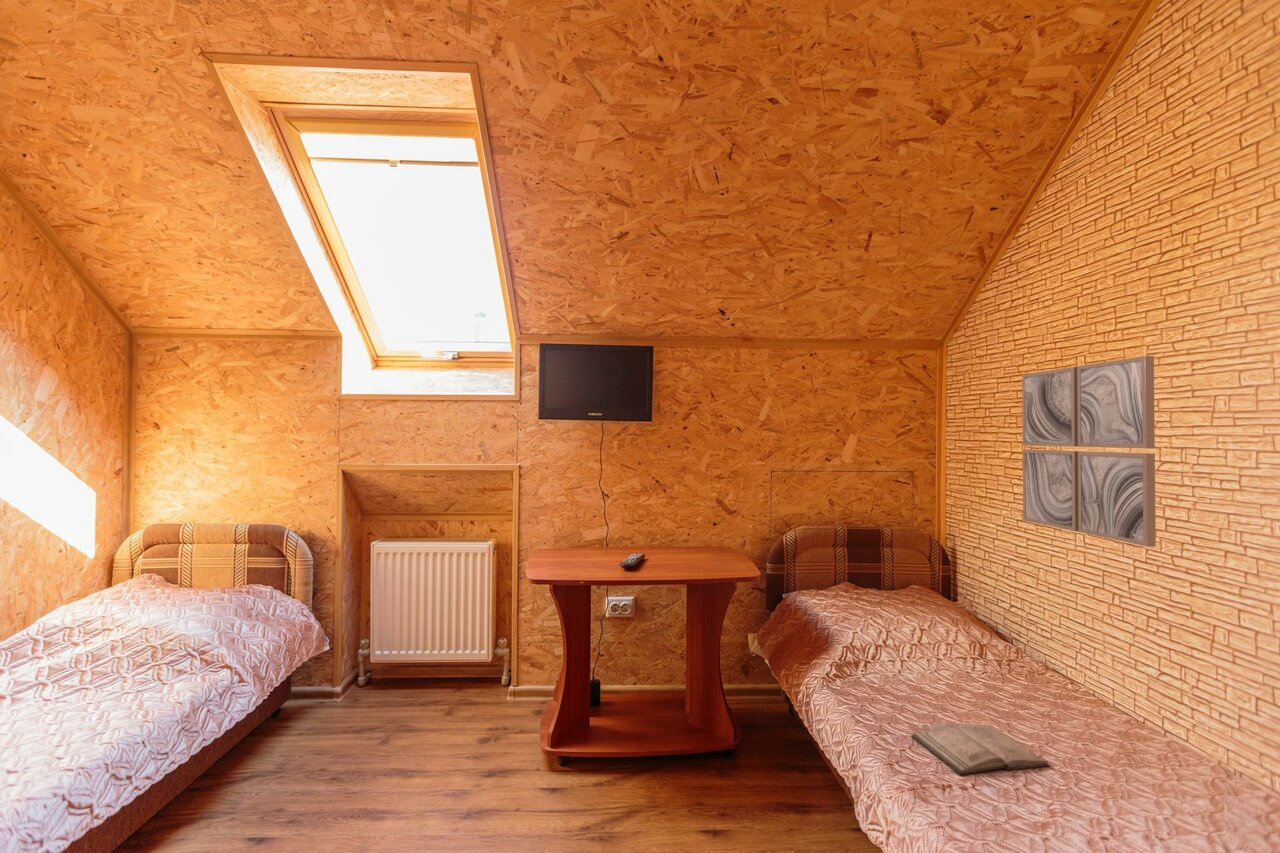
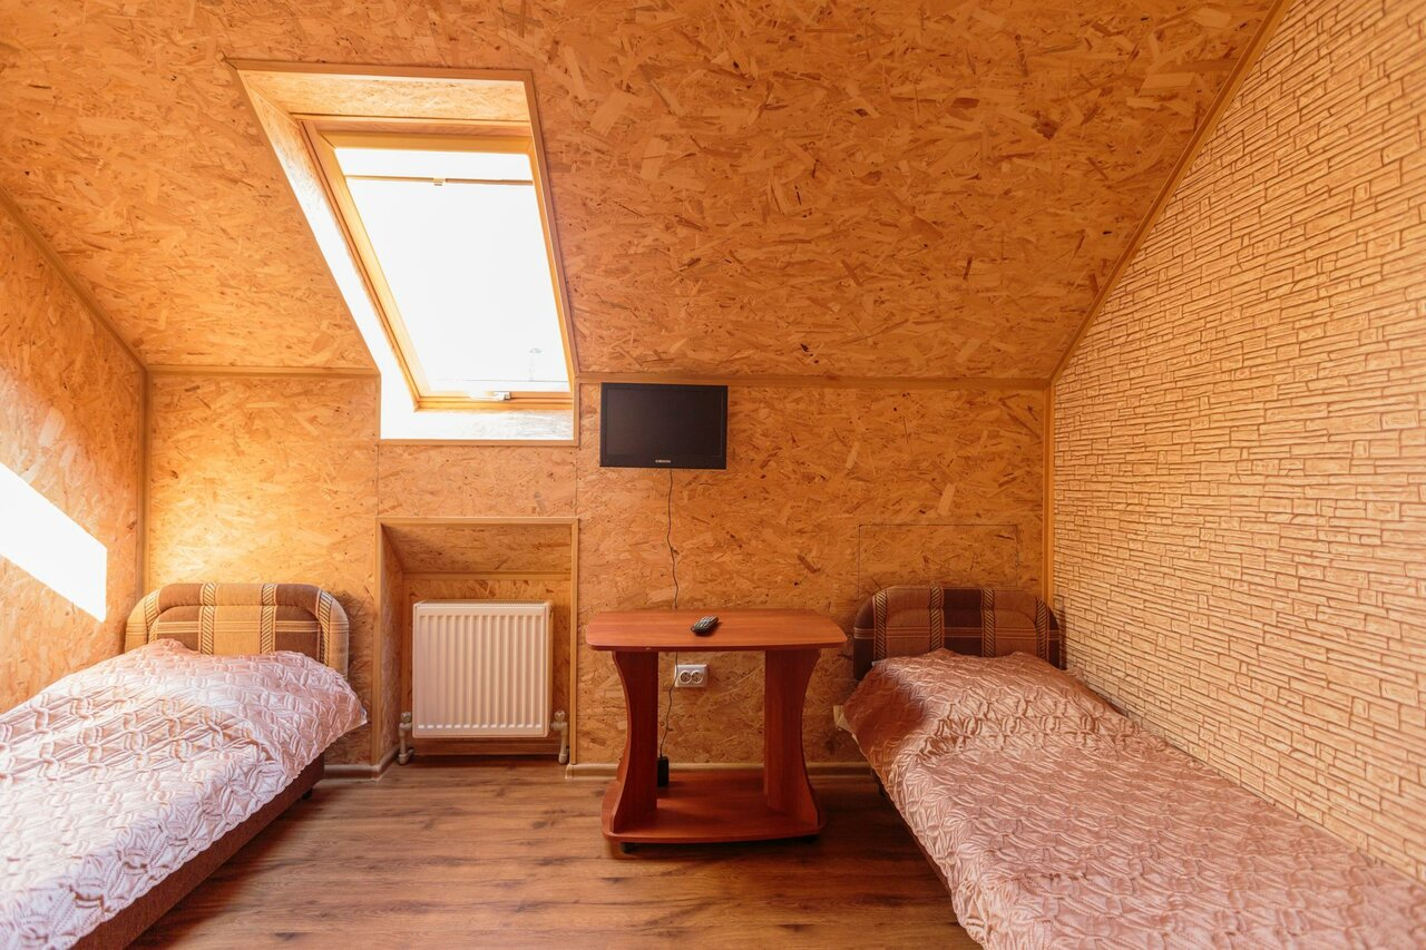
- diary (977, 744)
- wall art (1079, 446)
